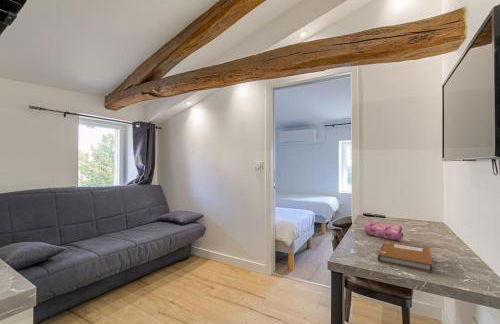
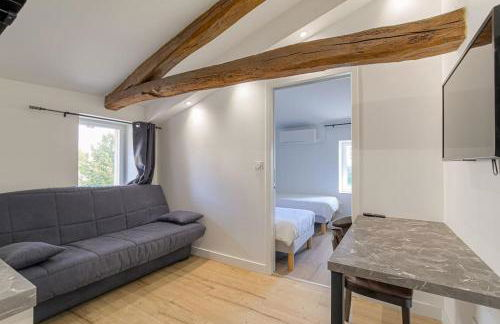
- pencil case (382, 229)
- notebook (404, 254)
